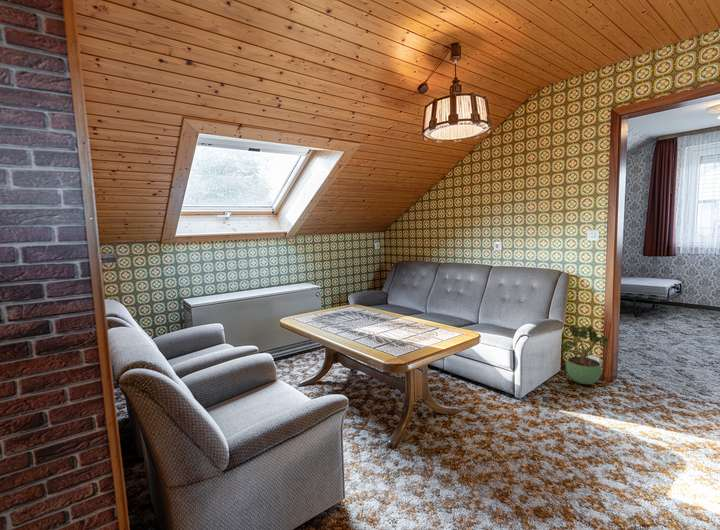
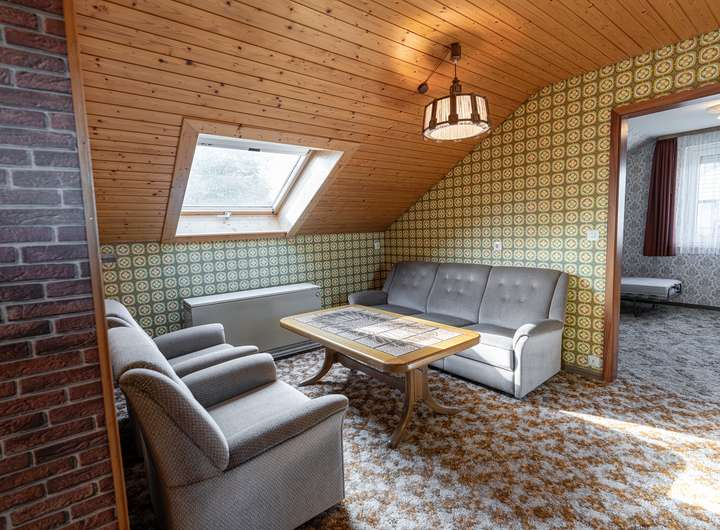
- potted plant (585, 353)
